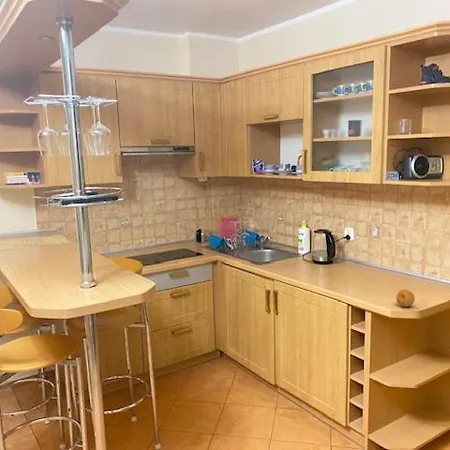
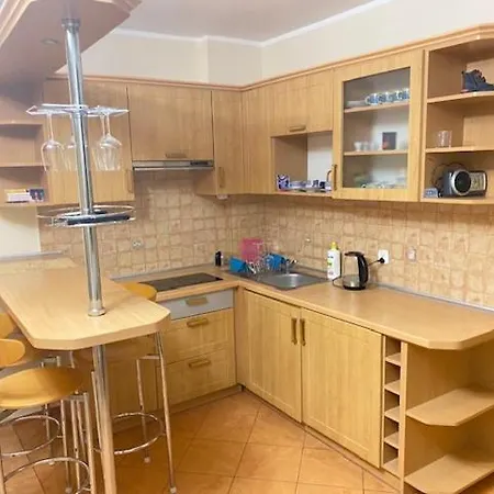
- fruit (405, 297)
